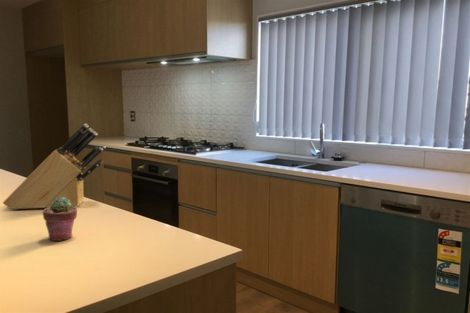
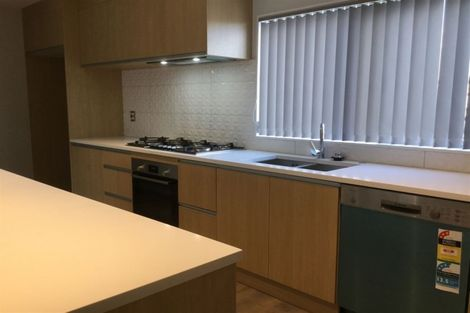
- potted succulent (60, 217)
- knife block (56, 165)
